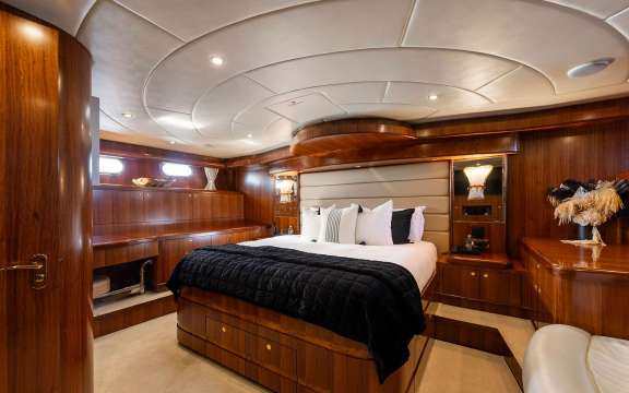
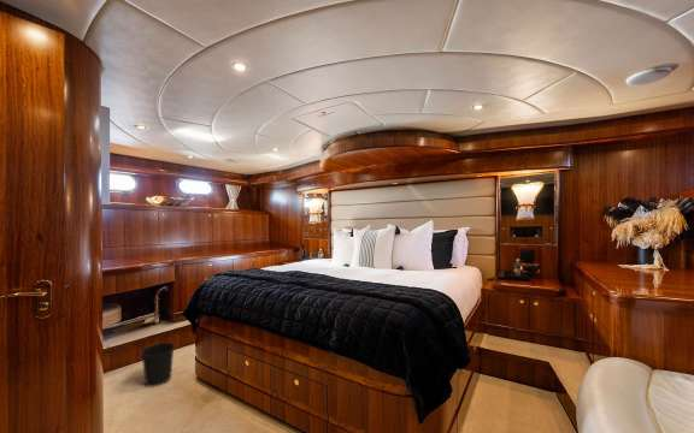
+ wastebasket (158, 364)
